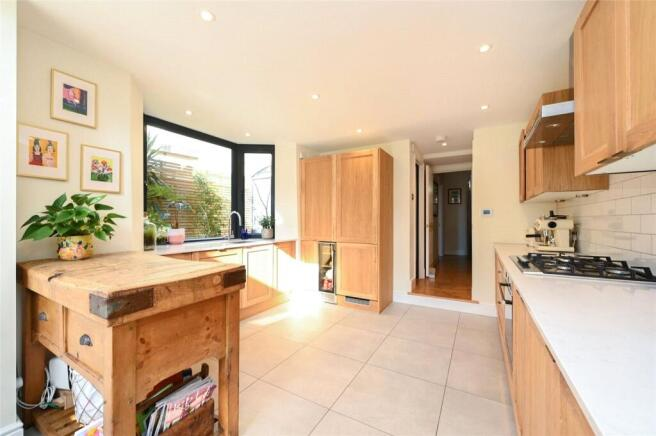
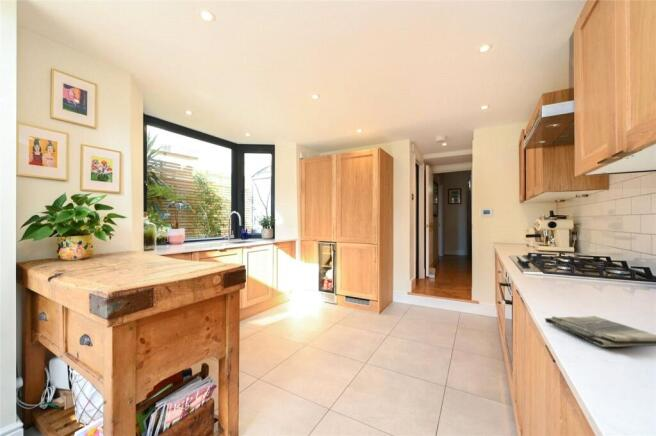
+ dish towel (599, 328)
